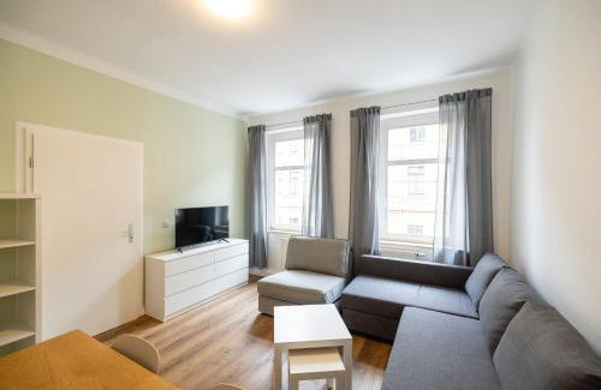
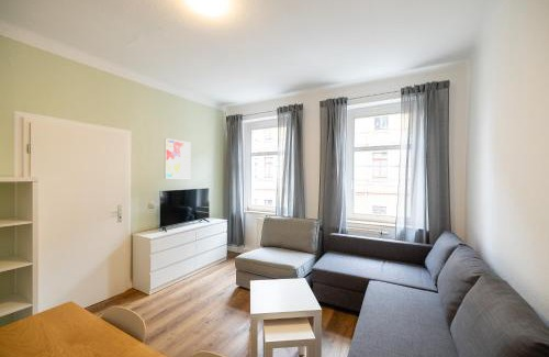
+ wall art (178, 159)
